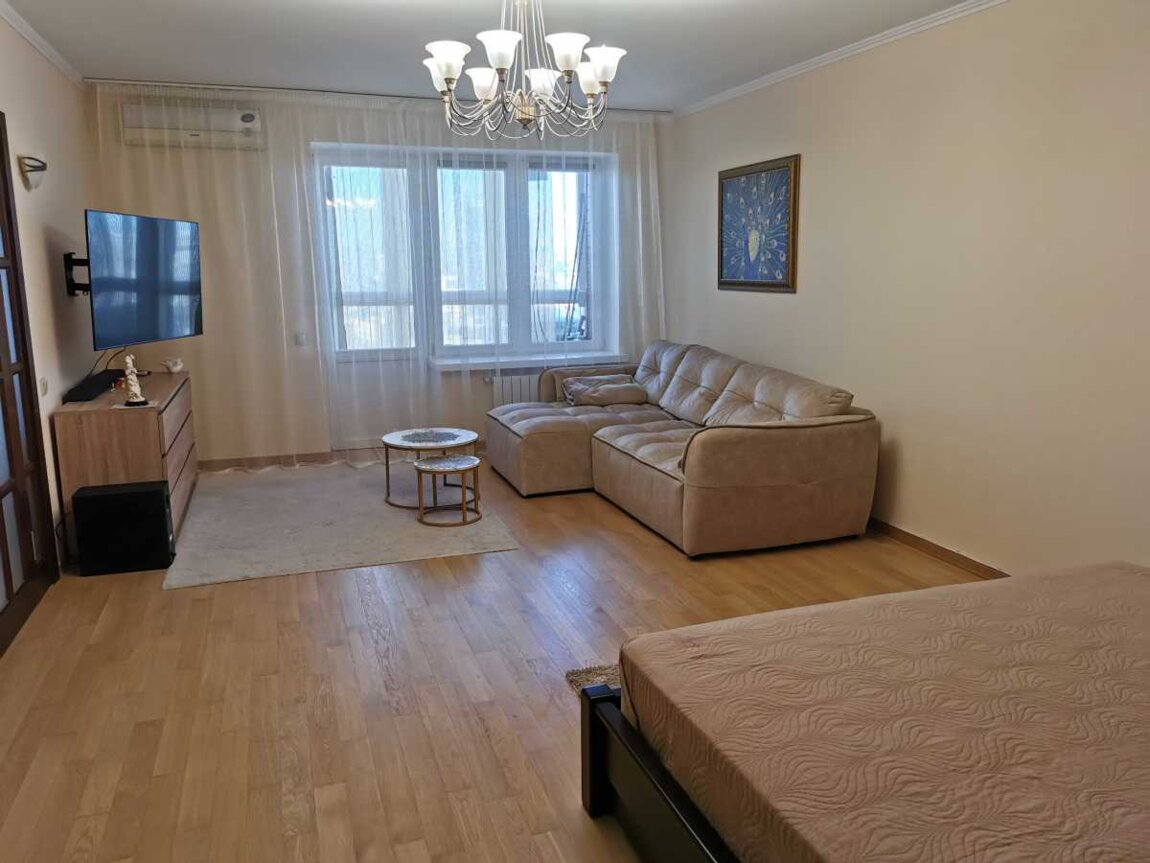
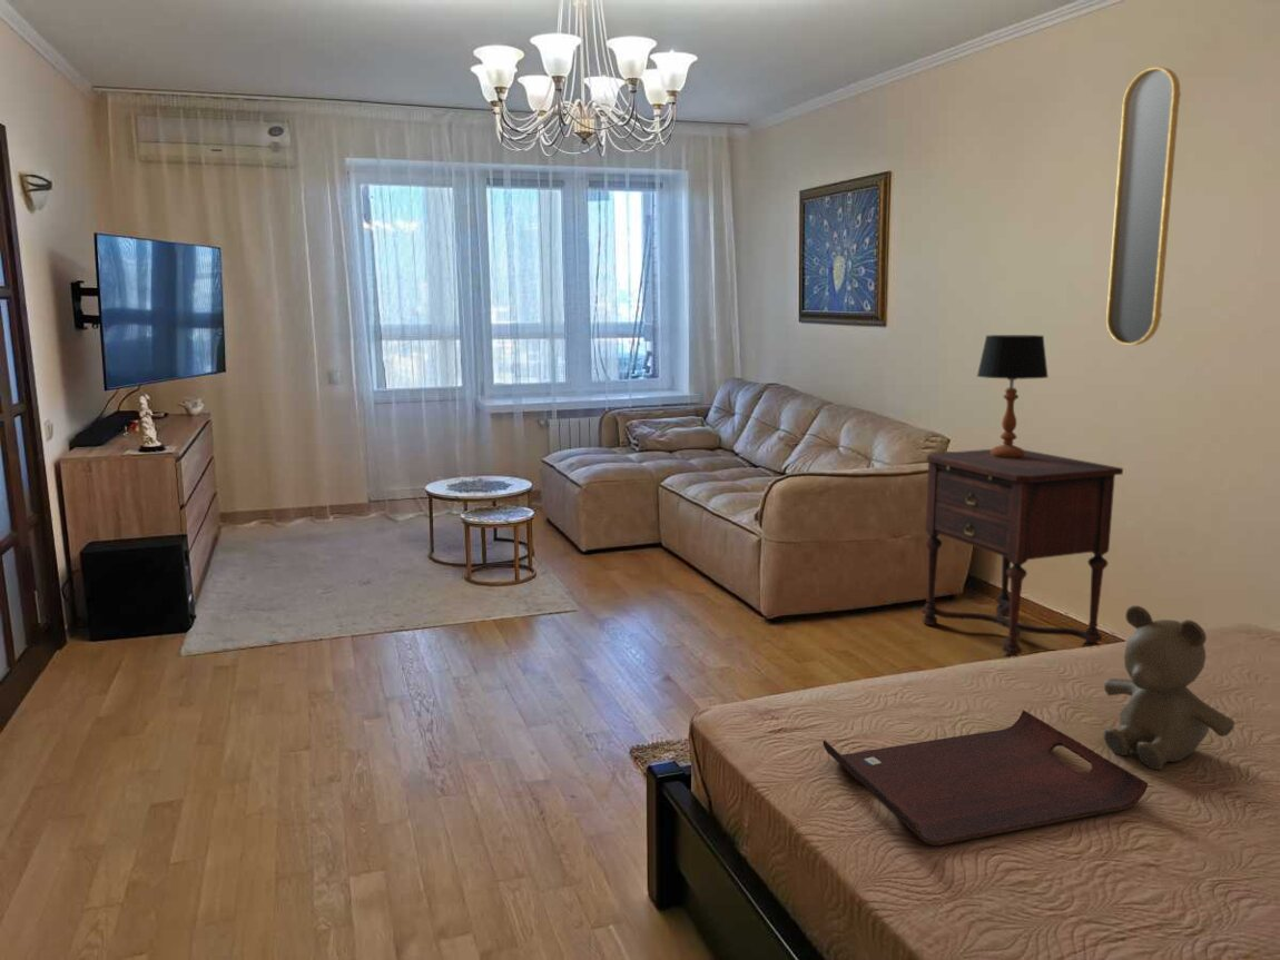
+ table lamp (1011, 396)
+ serving tray (975, 771)
+ teddy bear (1161, 683)
+ side table (1011, 550)
+ home mirror (1141, 209)
